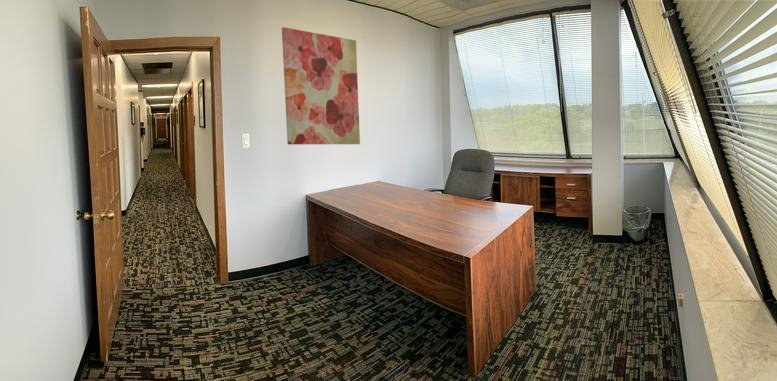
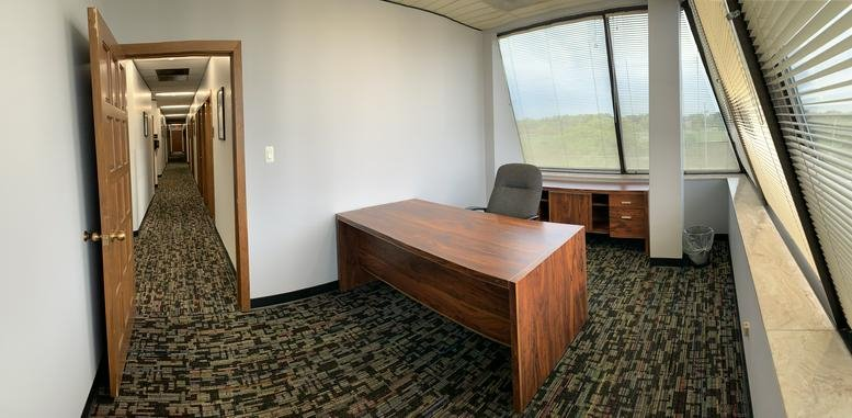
- wall art (323, 90)
